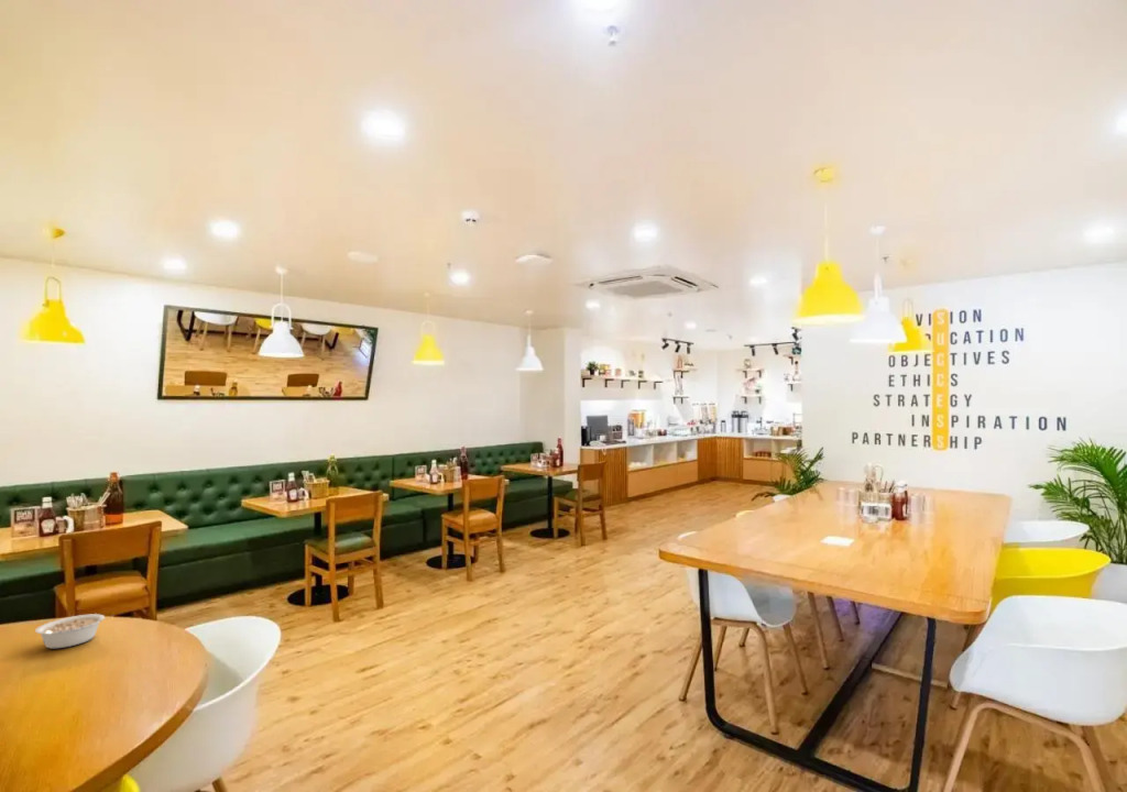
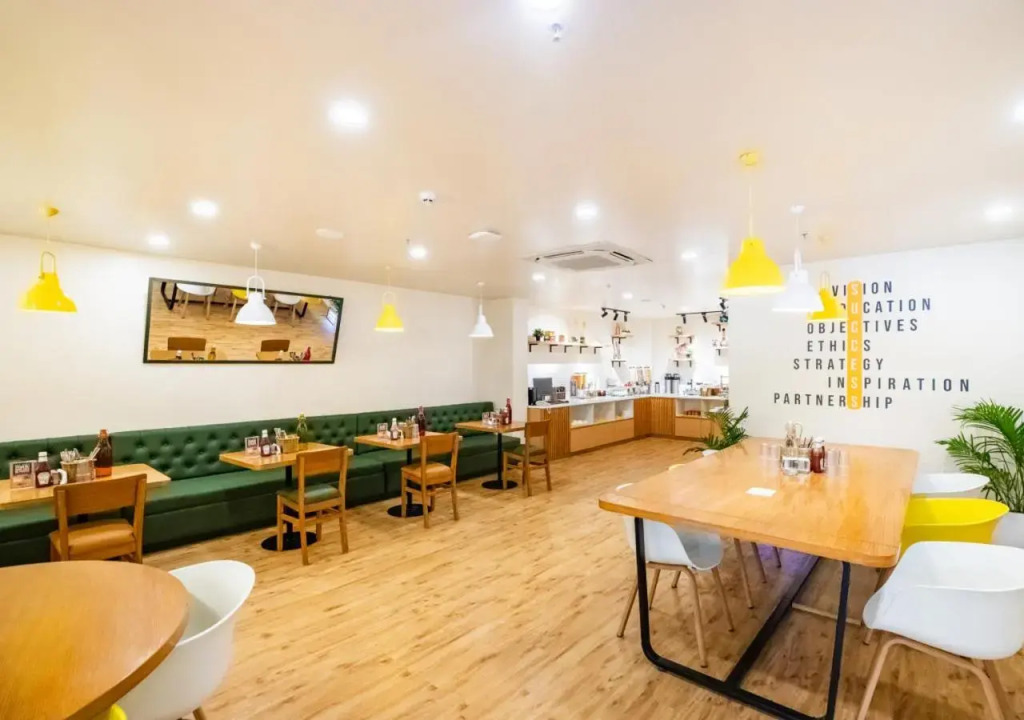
- legume (73, 629)
